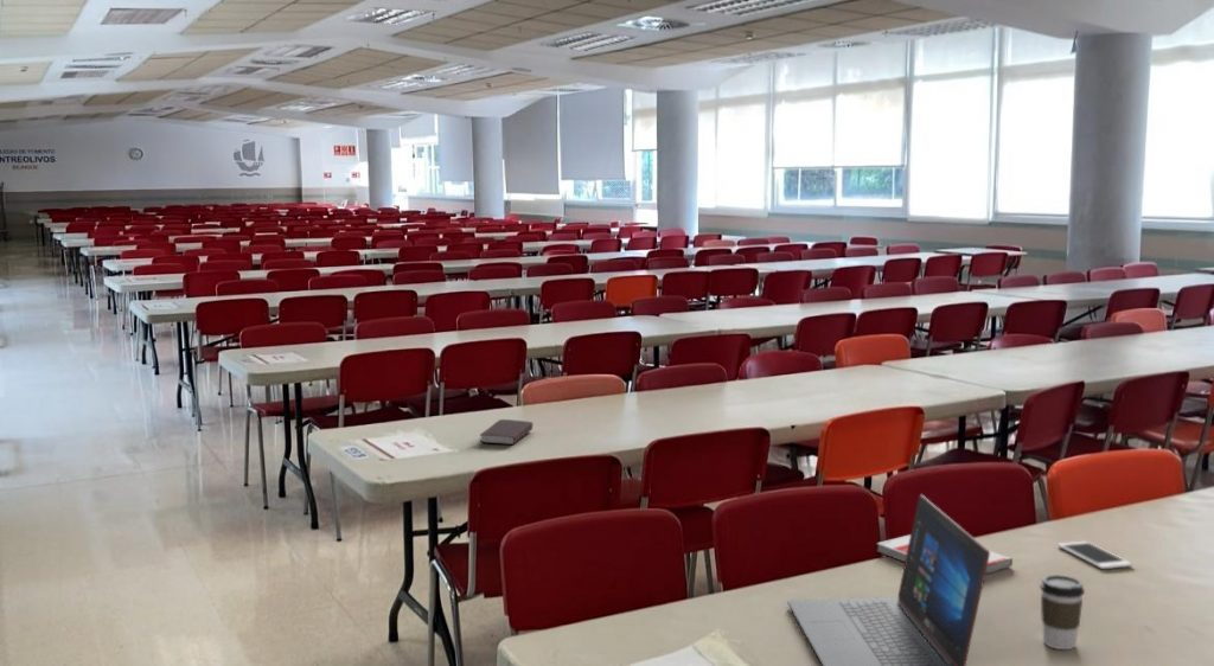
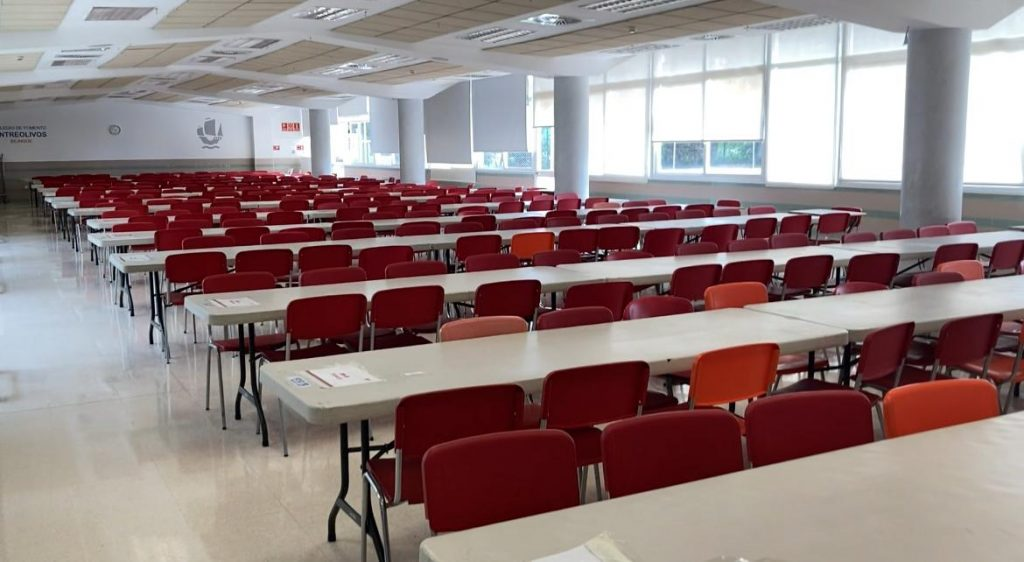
- cell phone (1093, 555)
- book (908, 544)
- book (506, 431)
- coffee cup (1060, 611)
- laptop (878, 597)
